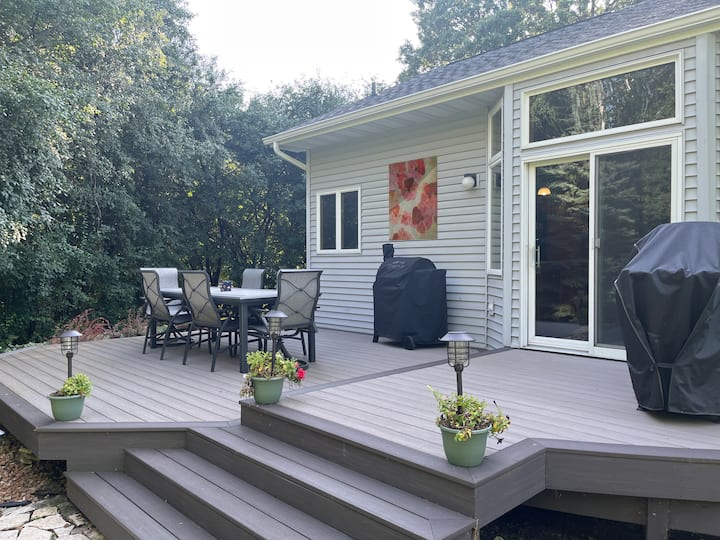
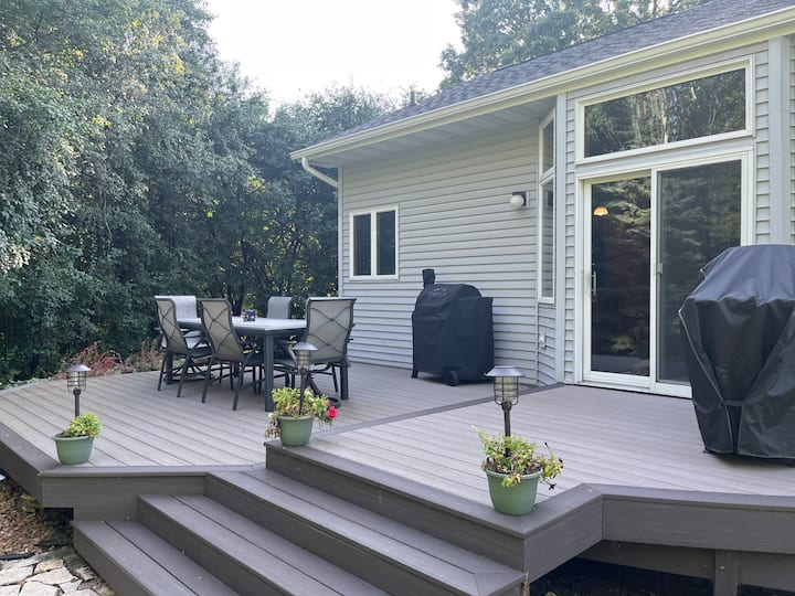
- wall art (412, 200)
